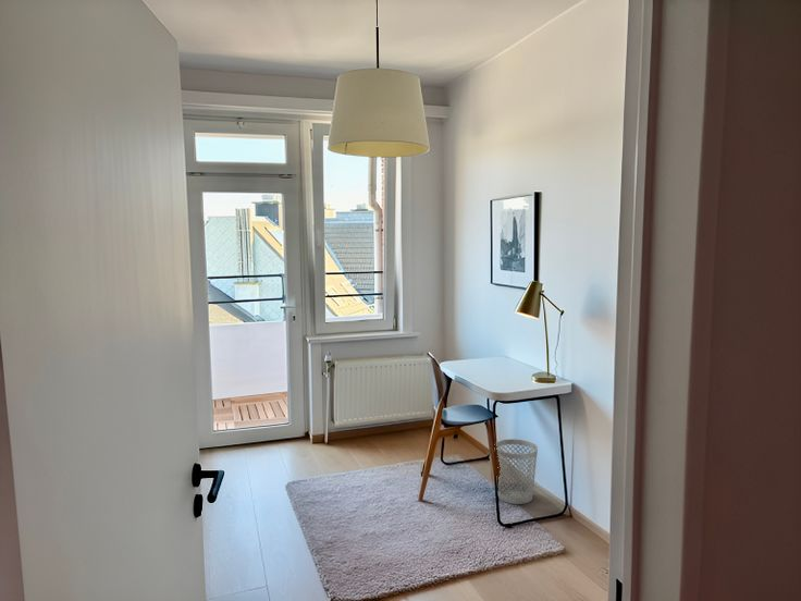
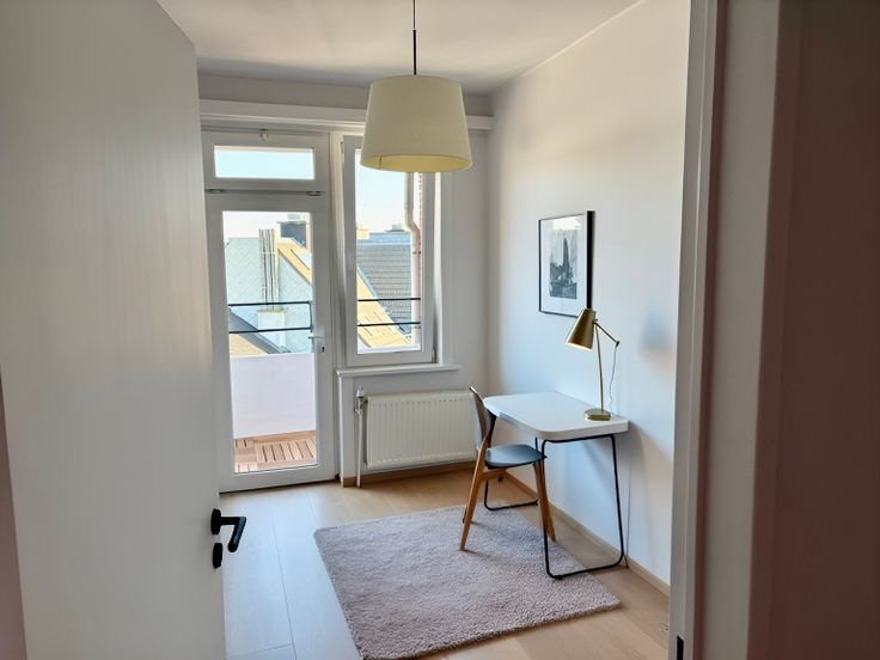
- wastebasket (516, 471)
